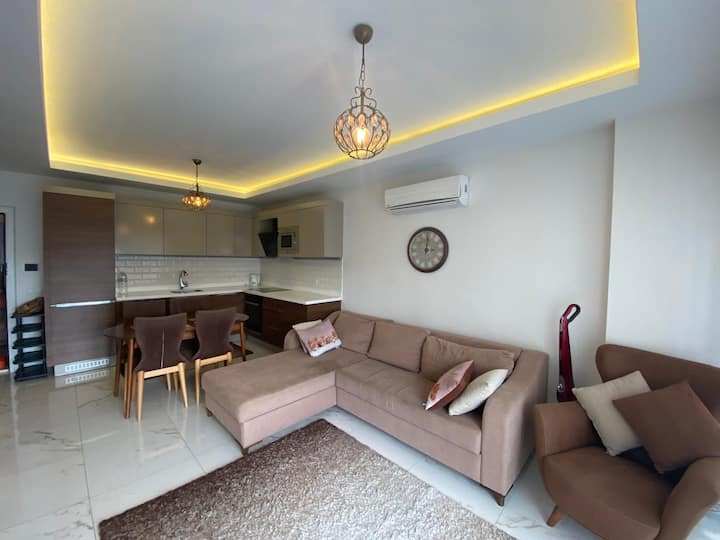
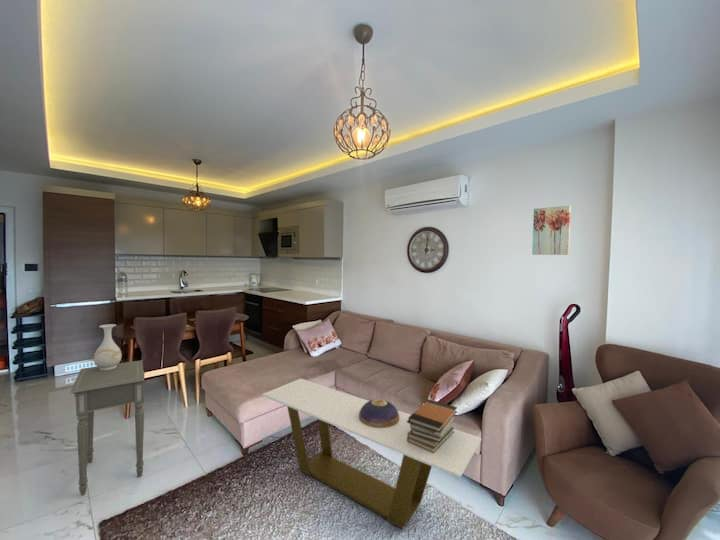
+ coffee table (360, 436)
+ decorative bowl (379, 409)
+ side table (110, 407)
+ book stack (432, 423)
+ vase (107, 346)
+ wall art (550, 231)
